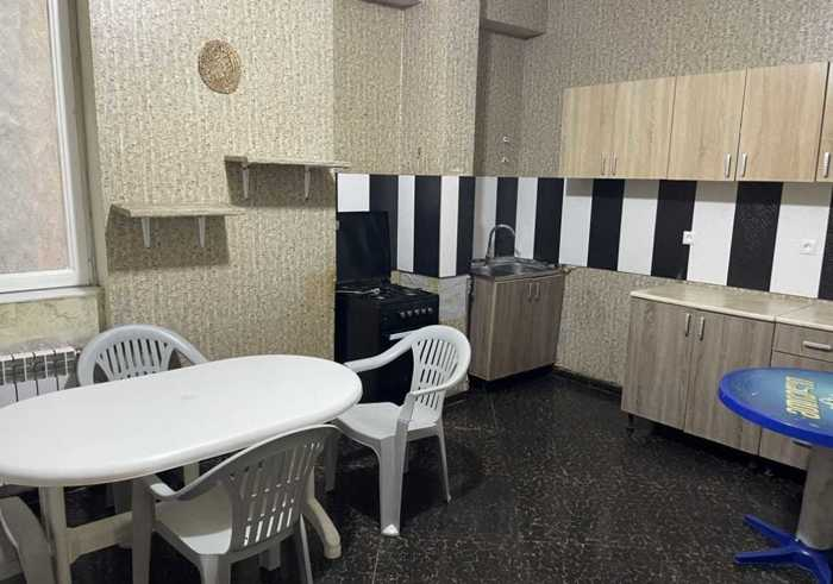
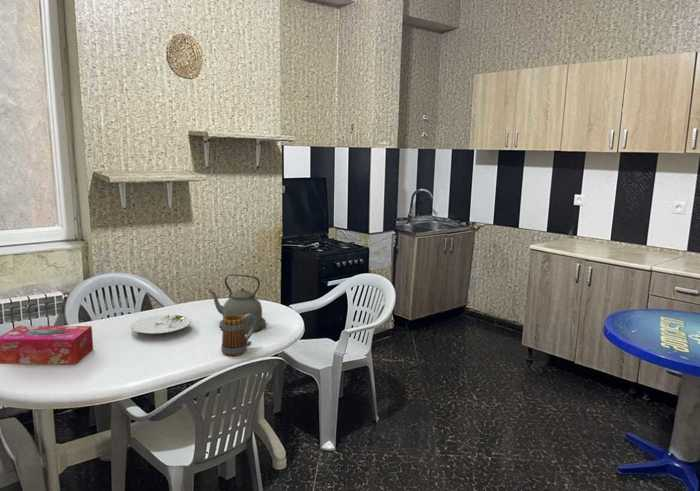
+ plate (161, 327)
+ kettle (239, 300)
+ tissue box (46, 344)
+ mug (239, 333)
